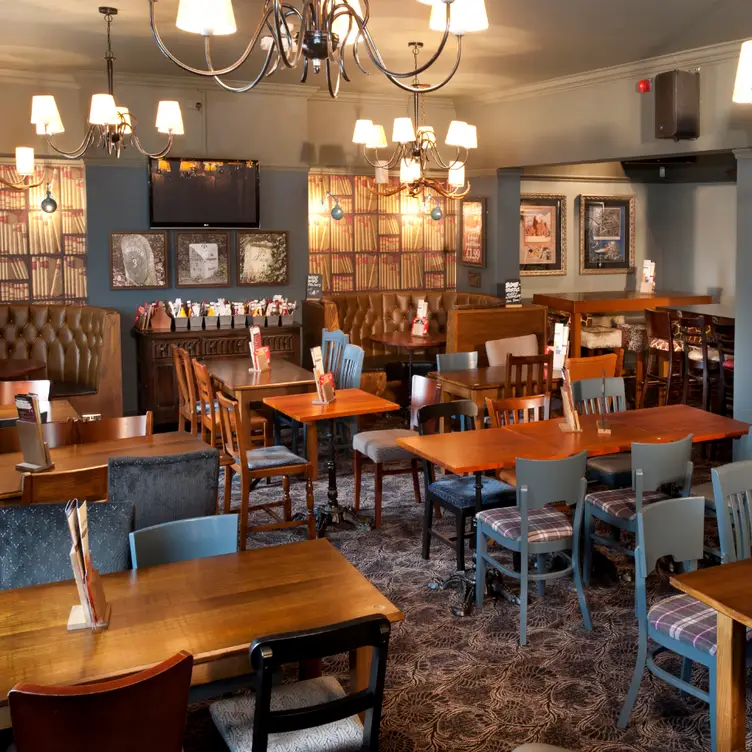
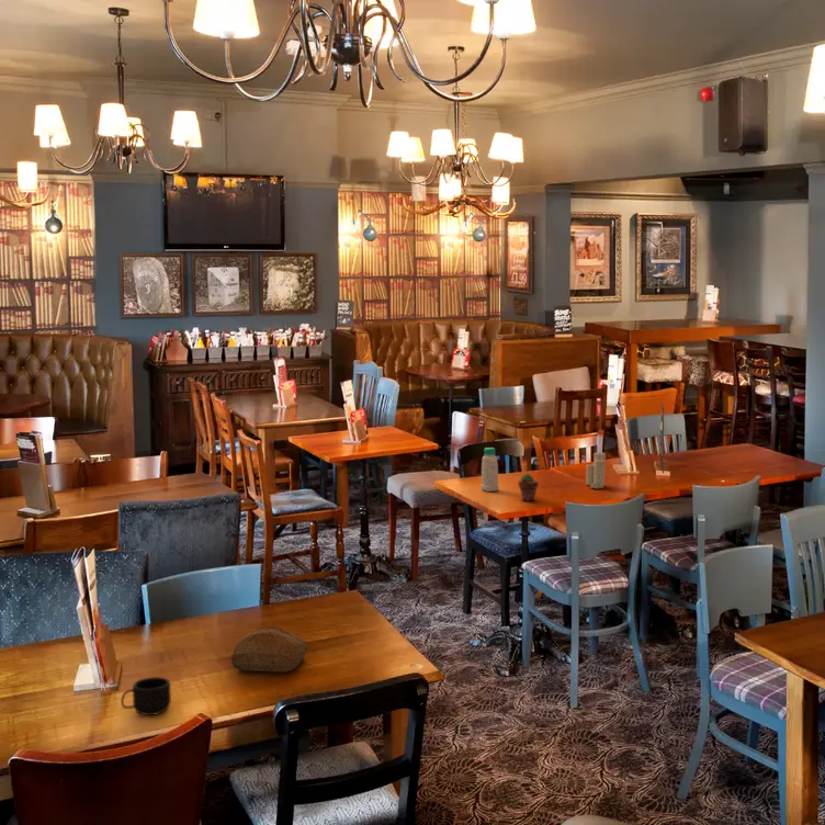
+ mug (145, 698)
+ candle (596, 467)
+ potted succulent (528, 486)
+ bottle (489, 468)
+ bread (269, 646)
